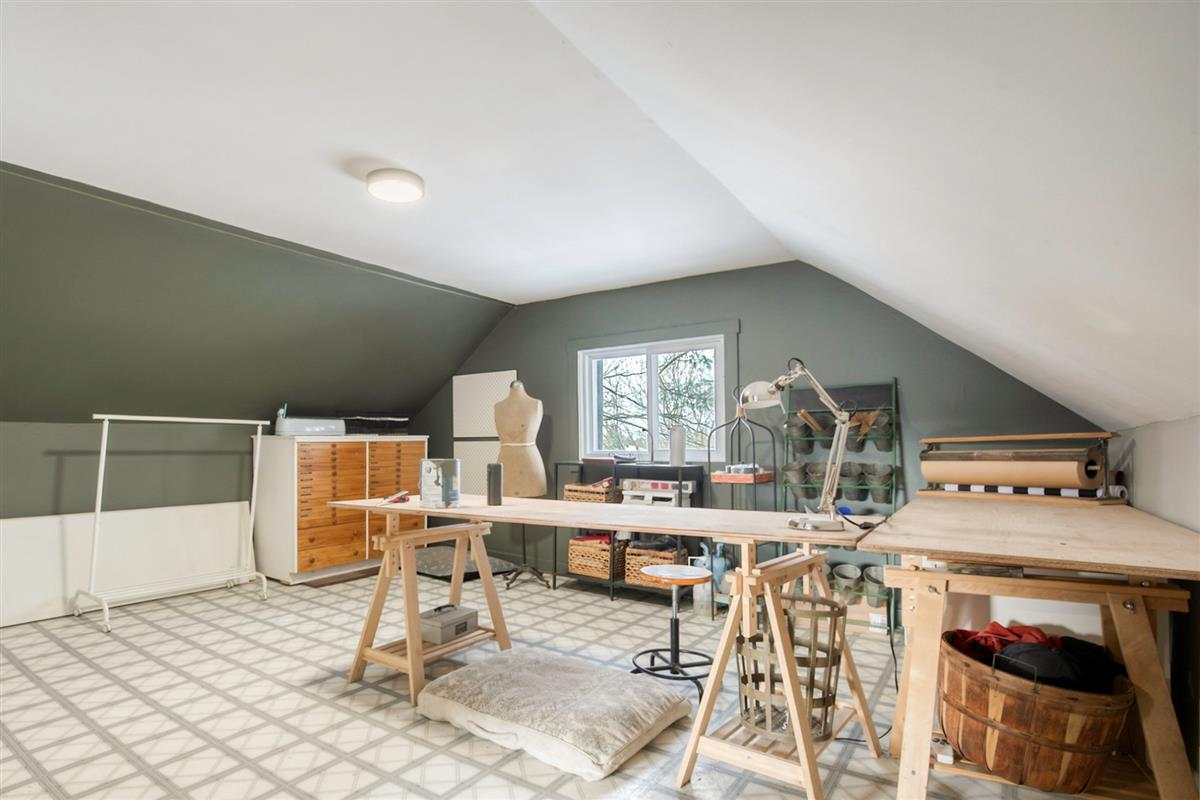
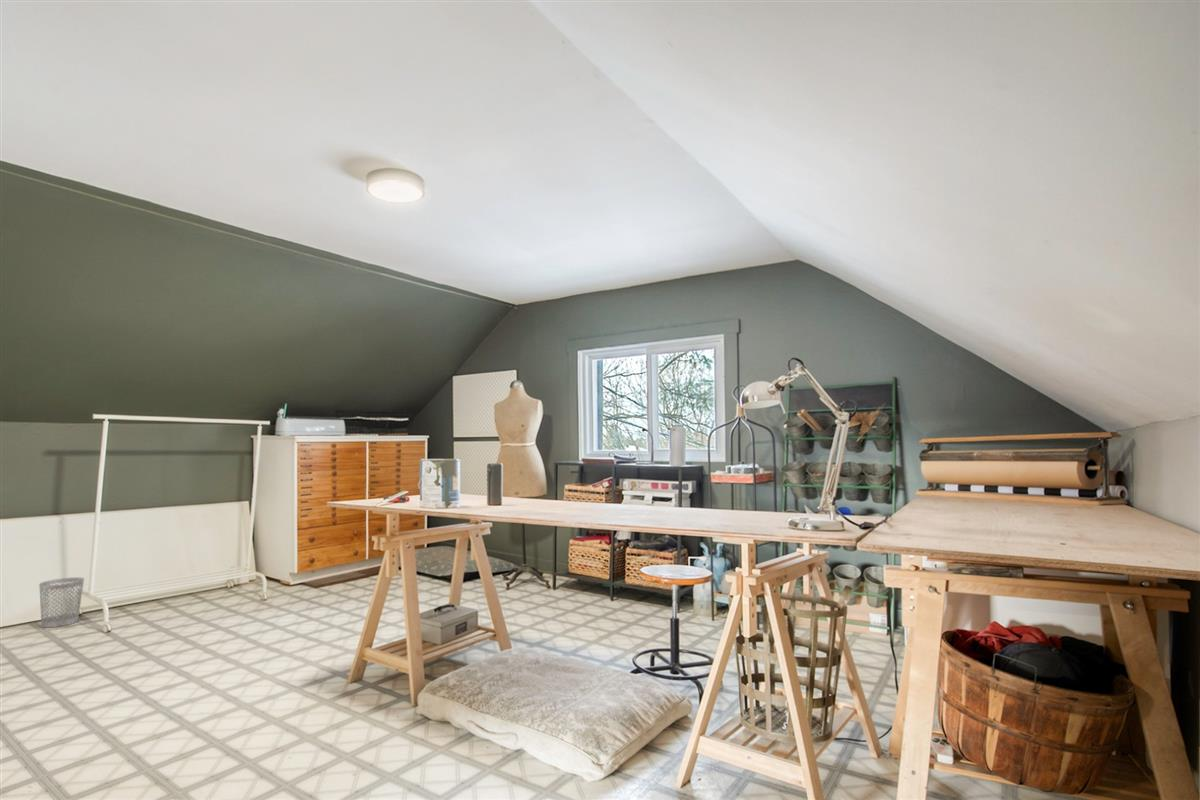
+ wastebasket (61, 602)
